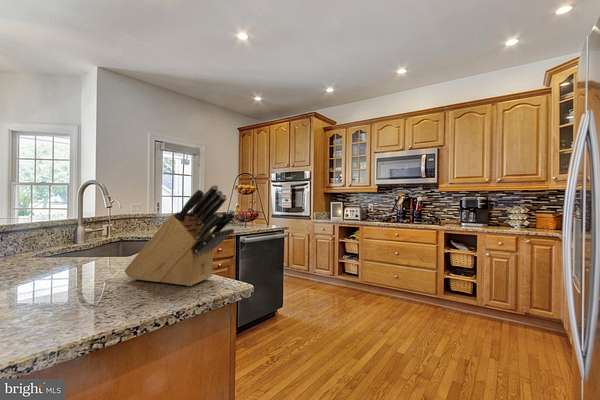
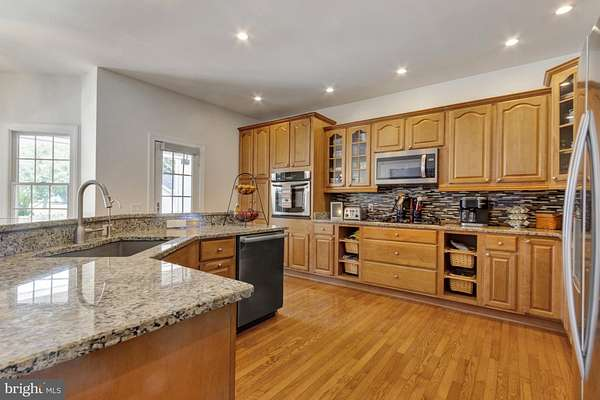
- knife block (181, 232)
